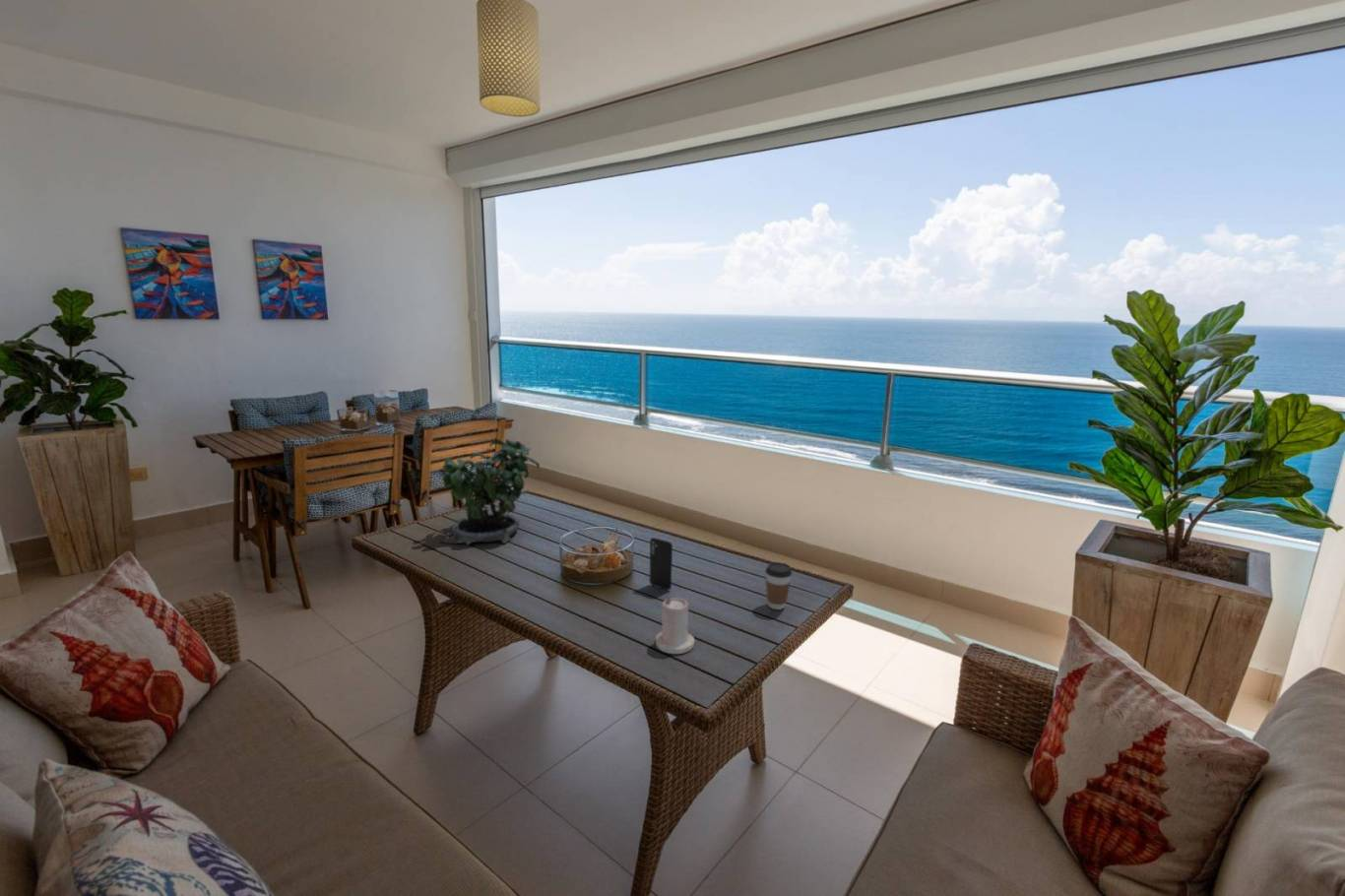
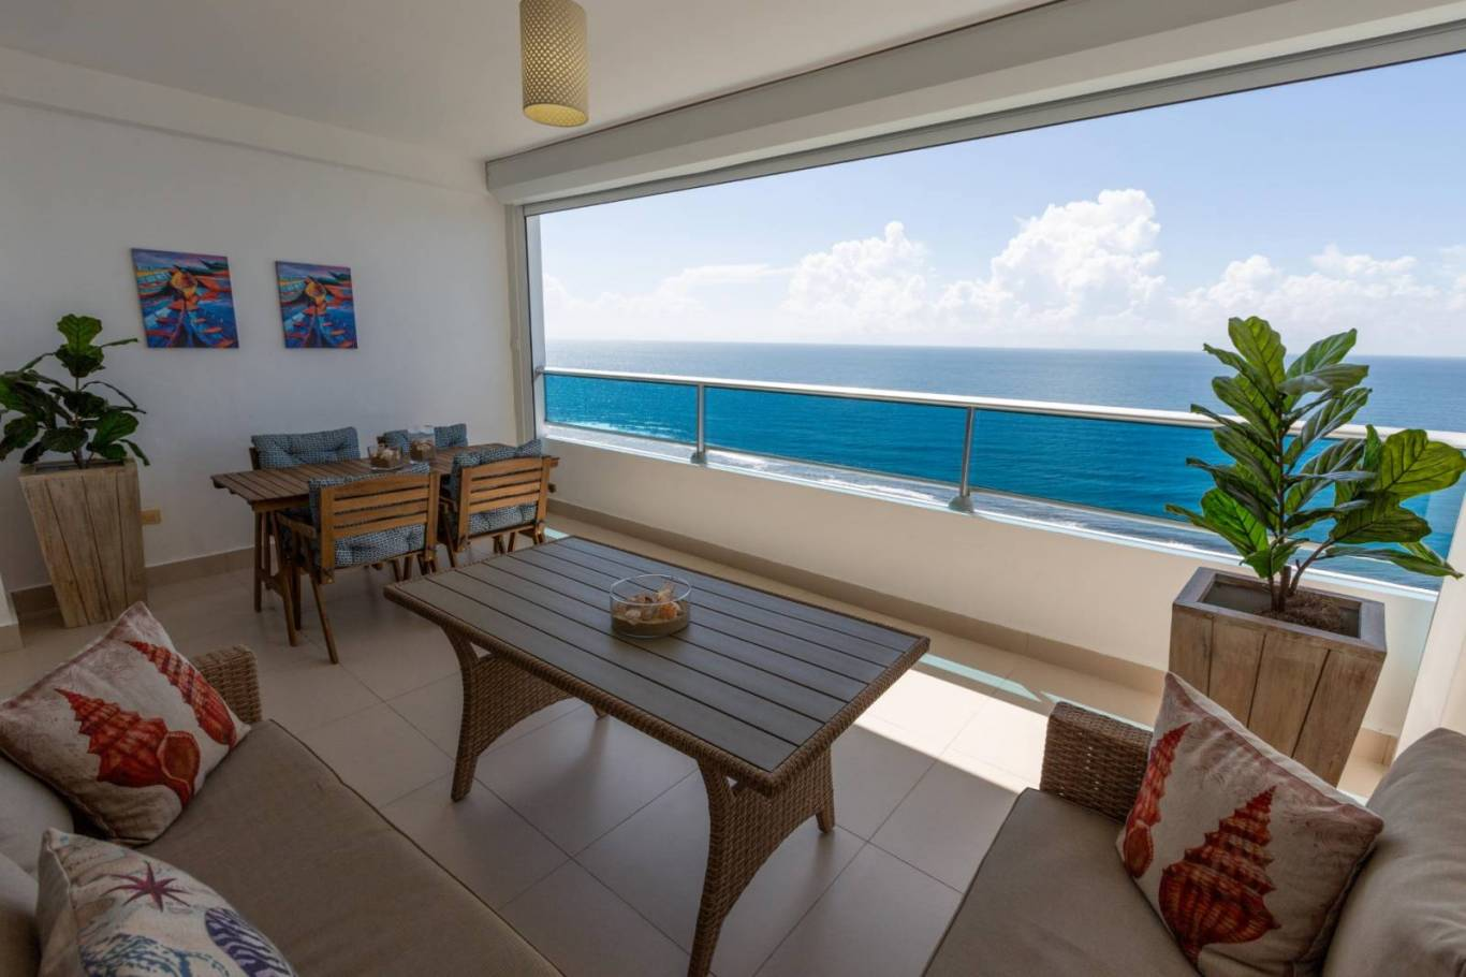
- potted plant (490, 484)
- smartphone (661, 563)
- candle (675, 620)
- coffee cup (777, 586)
